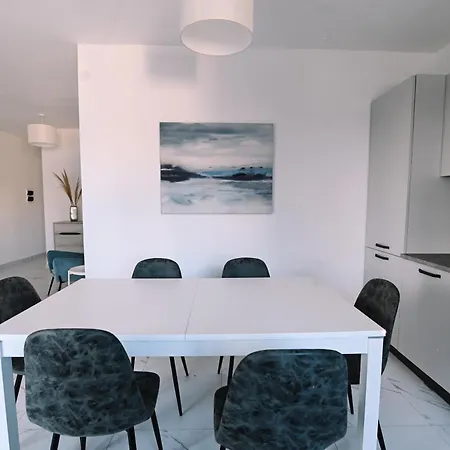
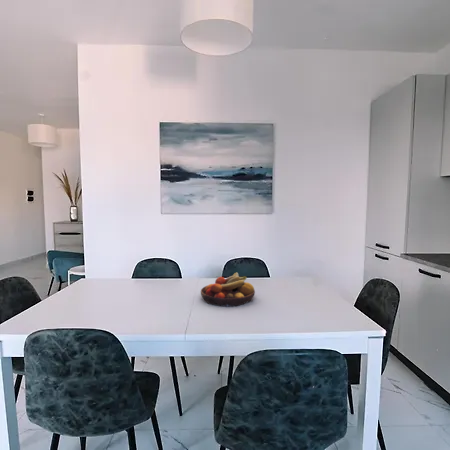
+ fruit bowl (227, 287)
